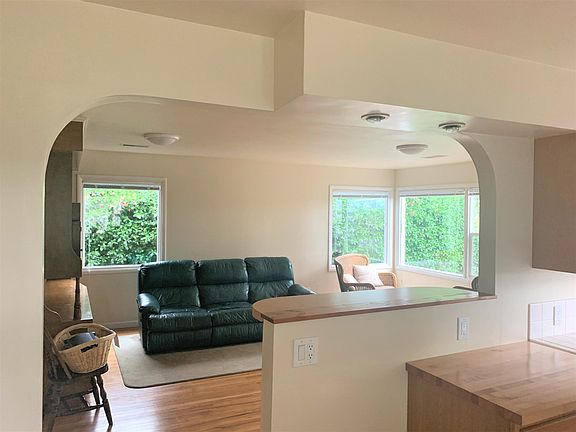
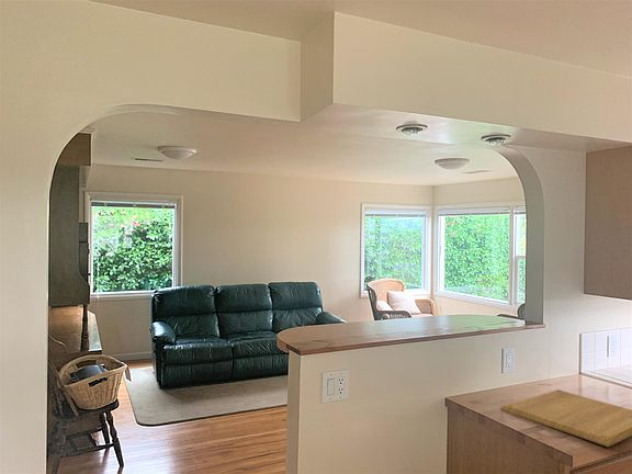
+ chopping board (578, 413)
